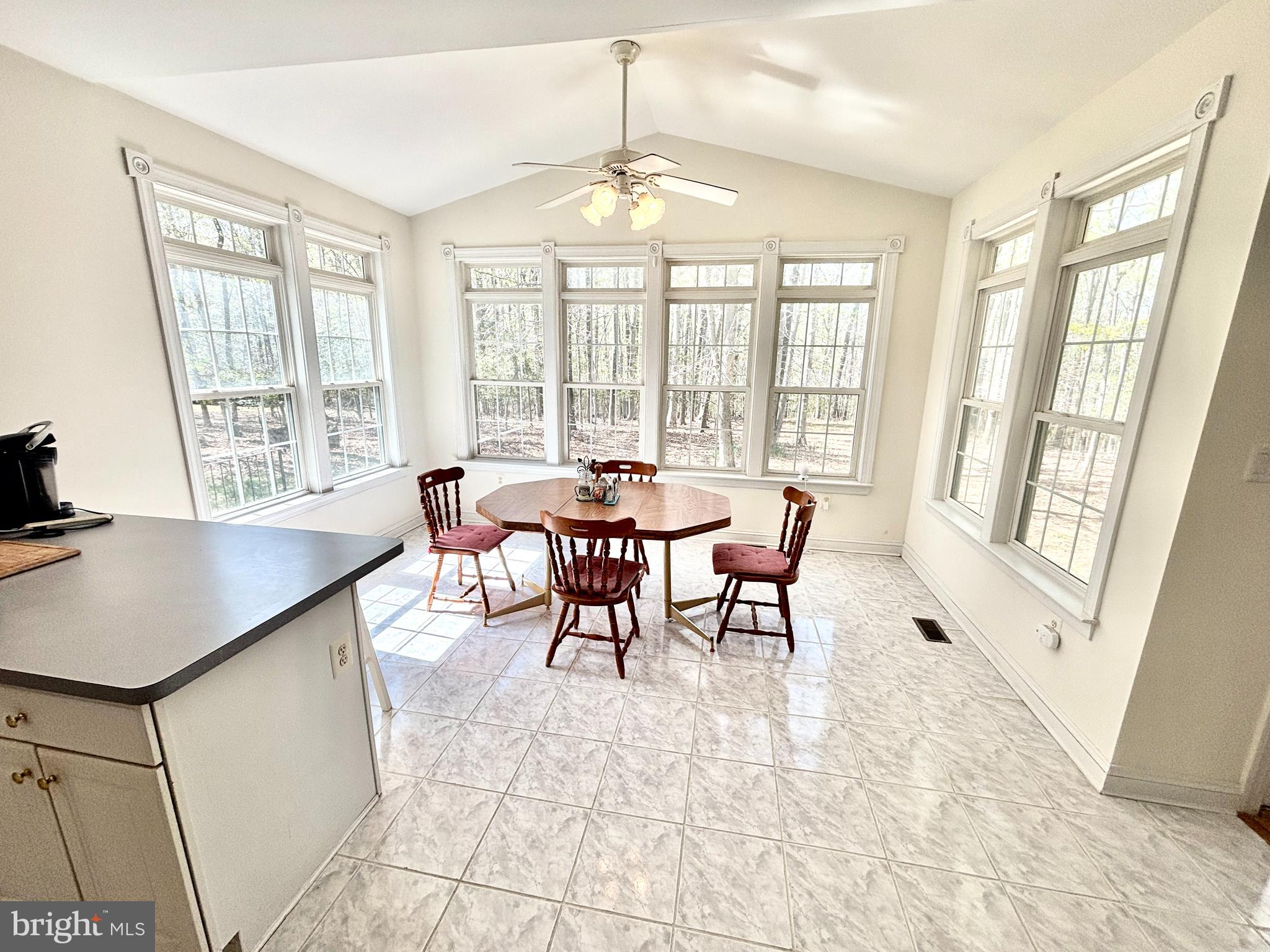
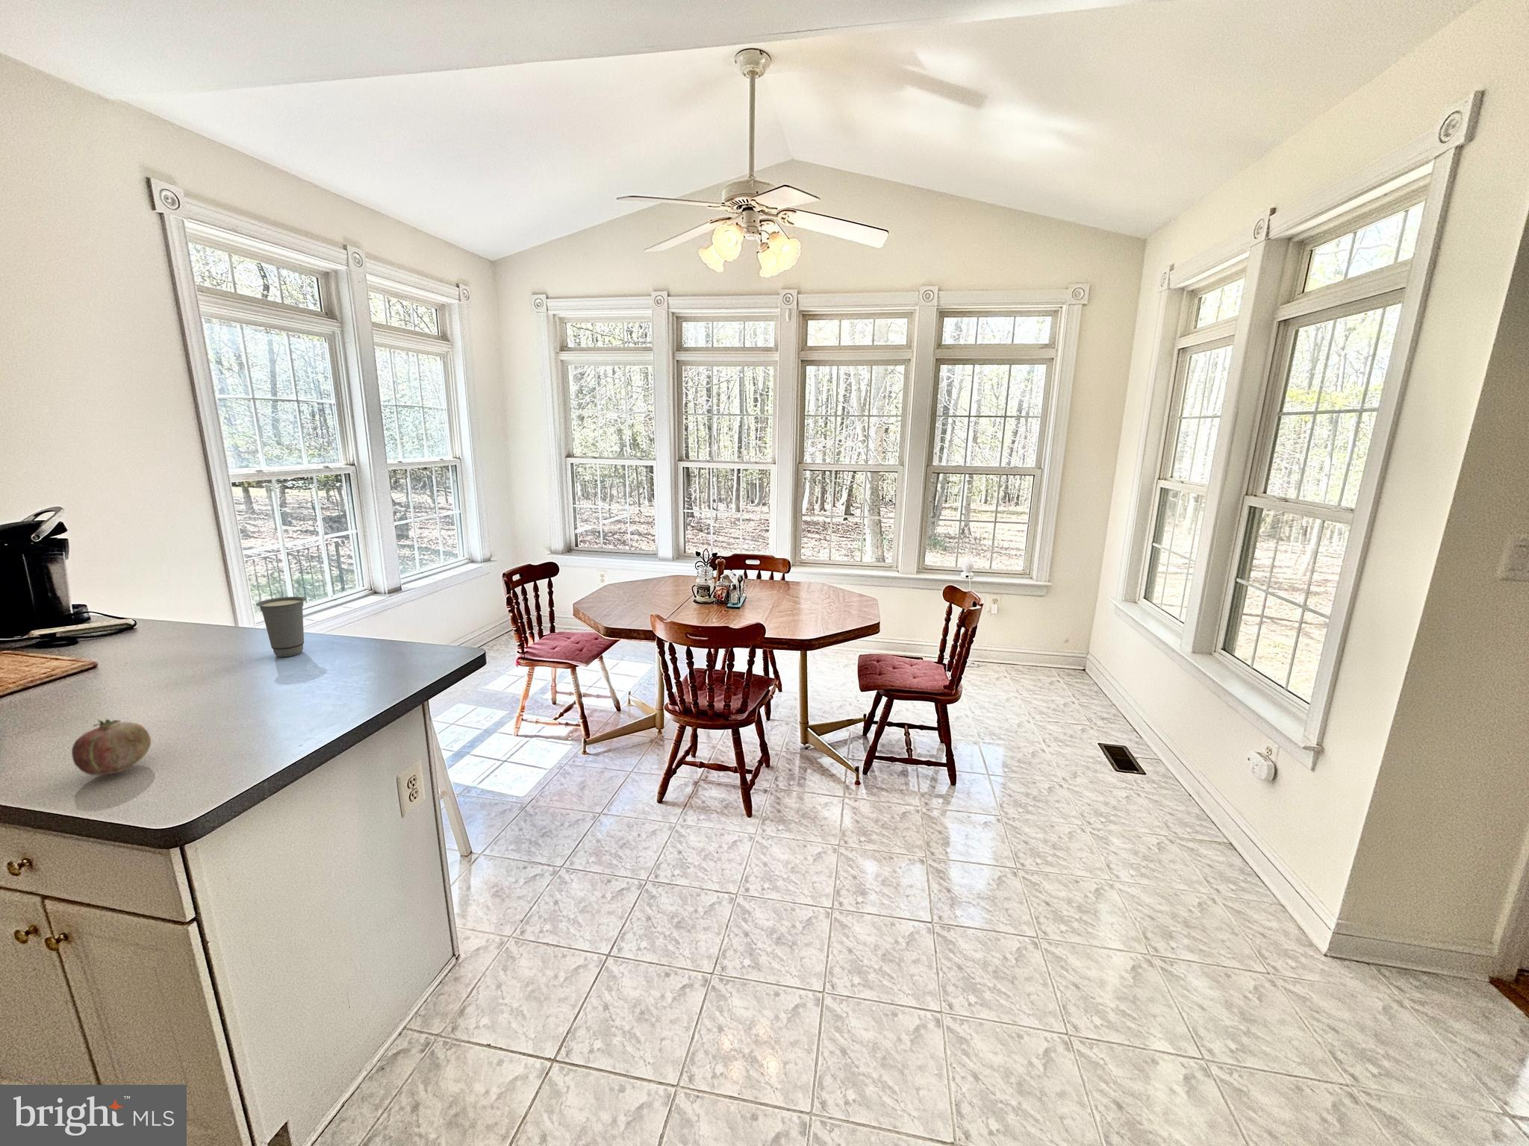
+ cup (285, 627)
+ fruit (111, 745)
